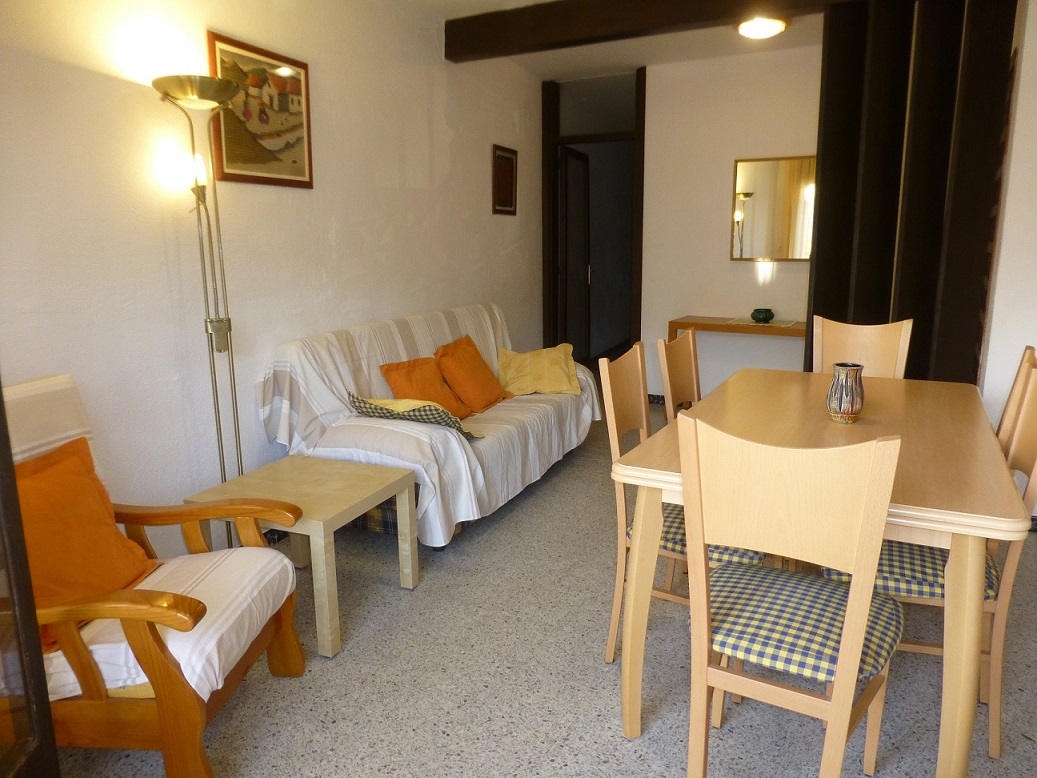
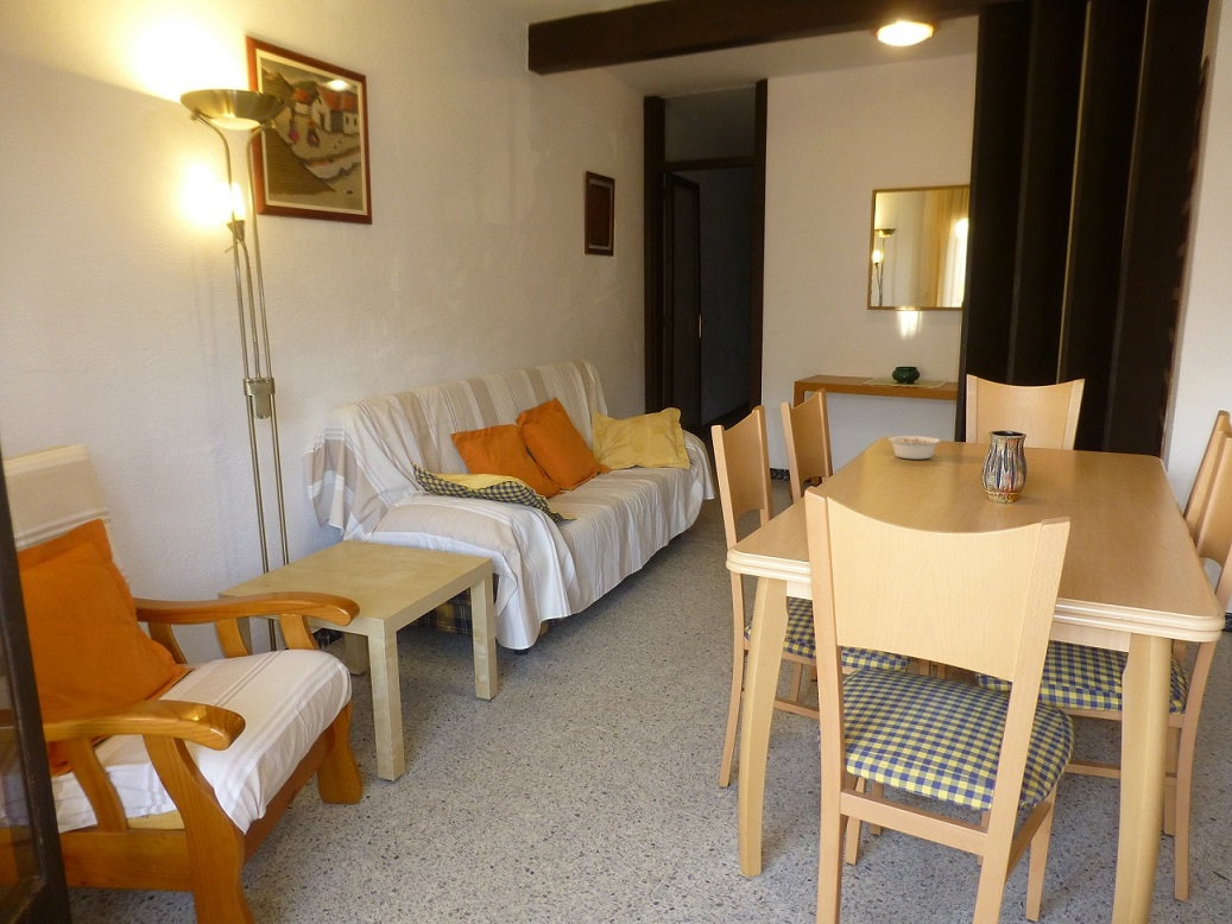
+ legume (916, 445)
